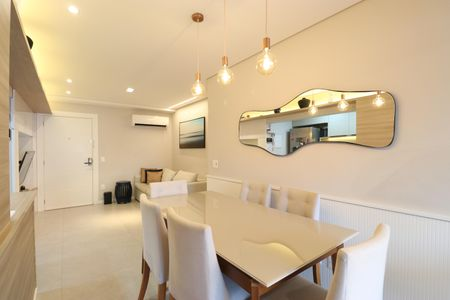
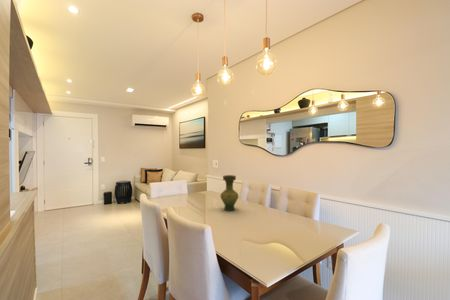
+ vase (229, 192)
